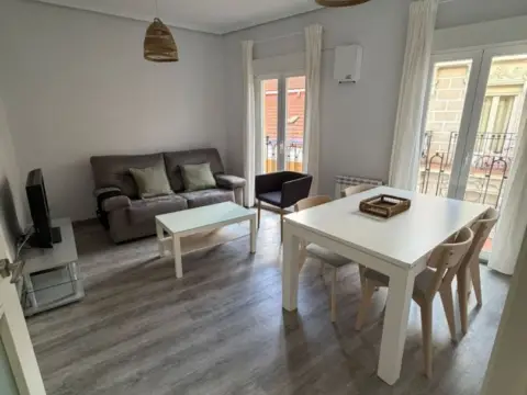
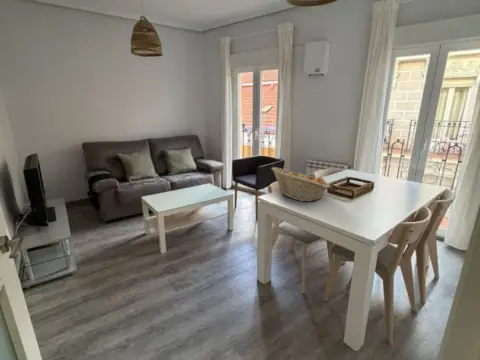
+ fruit basket (299, 181)
